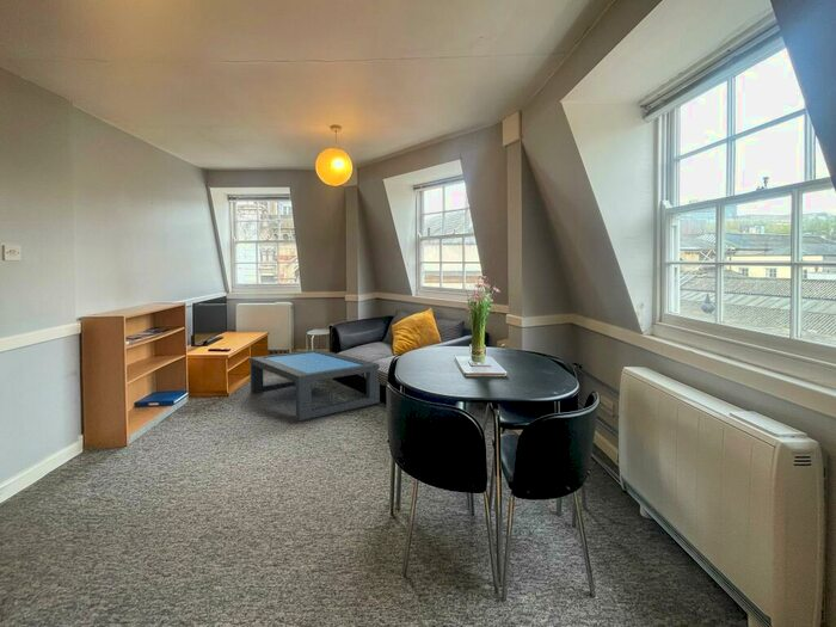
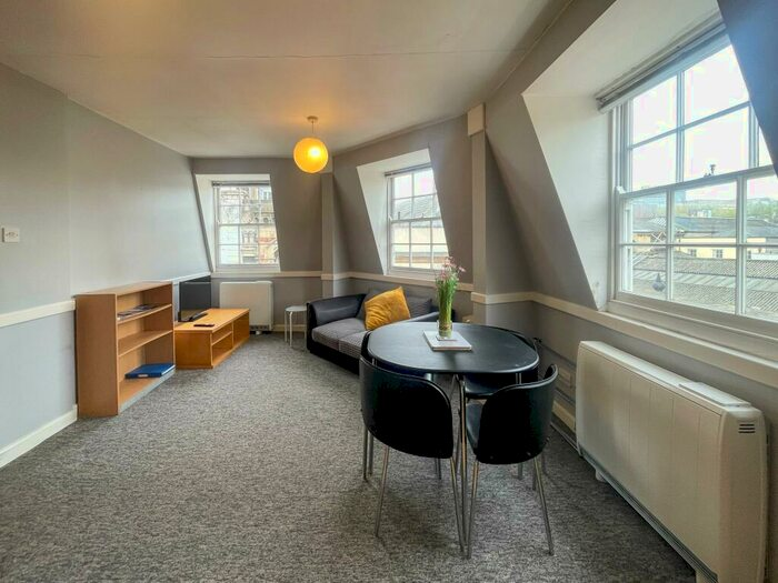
- coffee table (312, 379)
